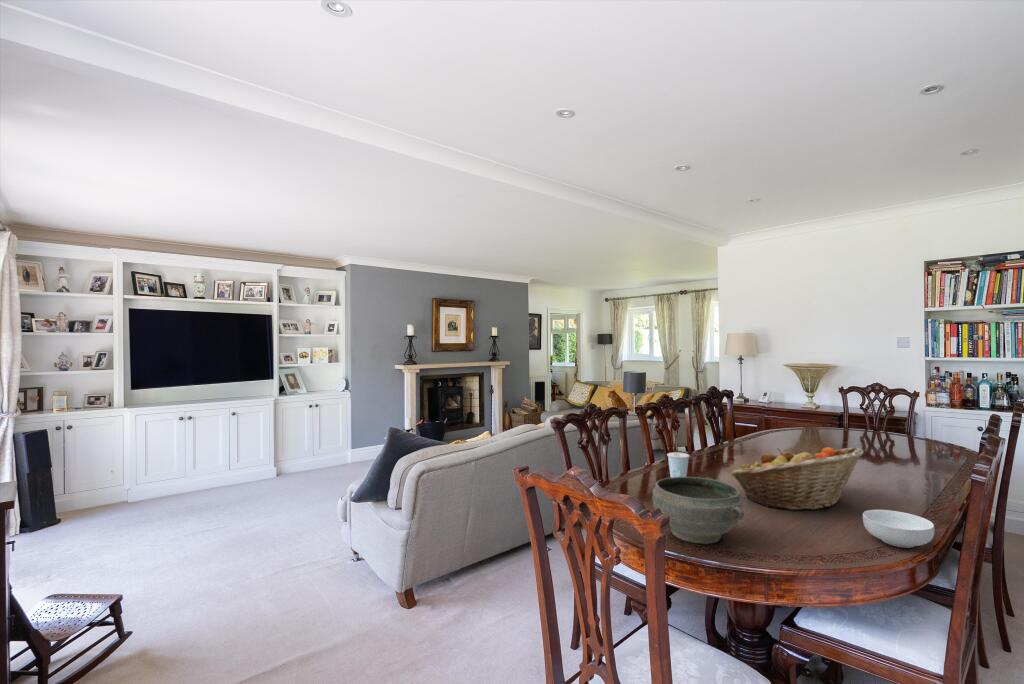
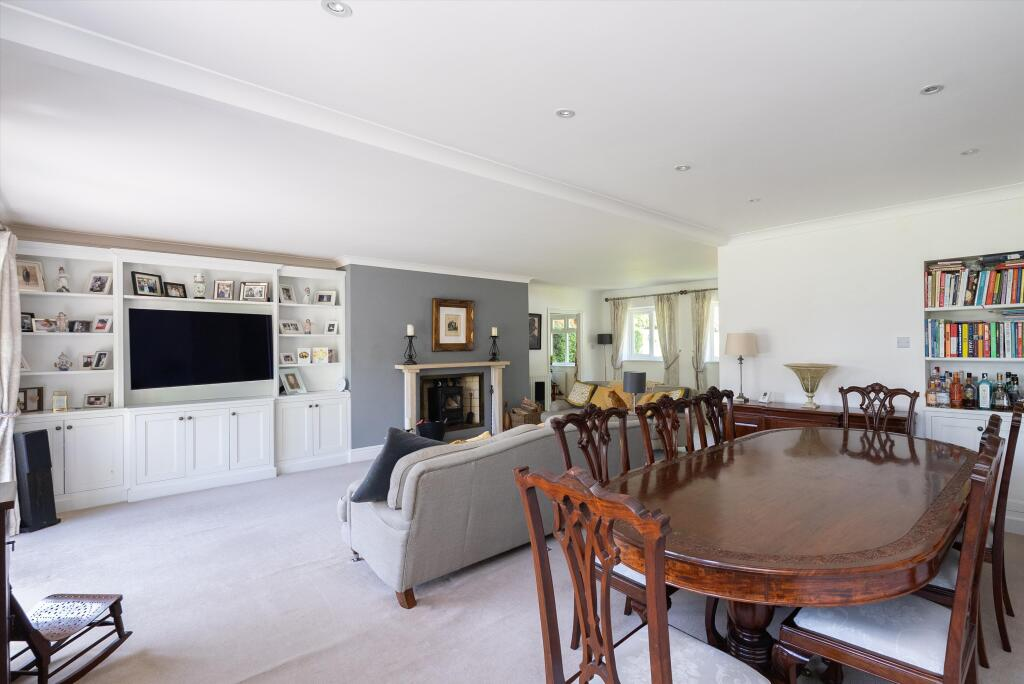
- cereal bowl (897, 530)
- bowl (696, 510)
- fruit basket (796, 471)
- cup (678, 470)
